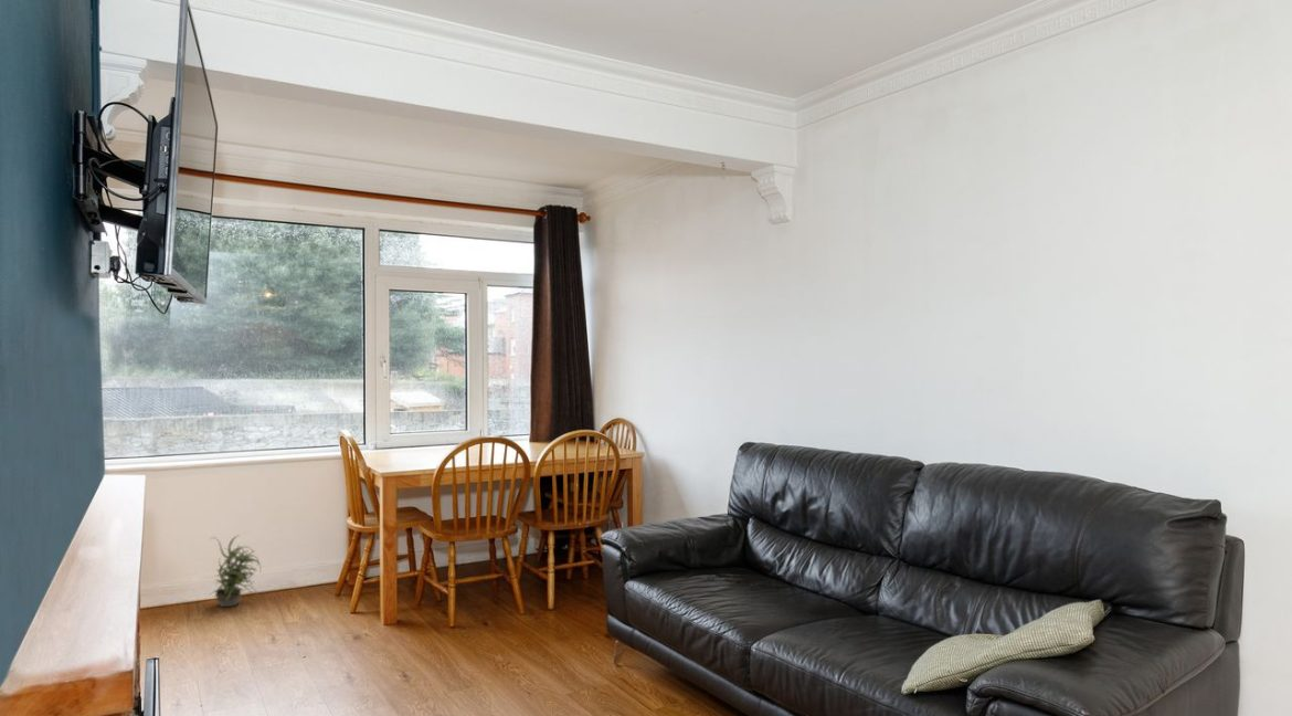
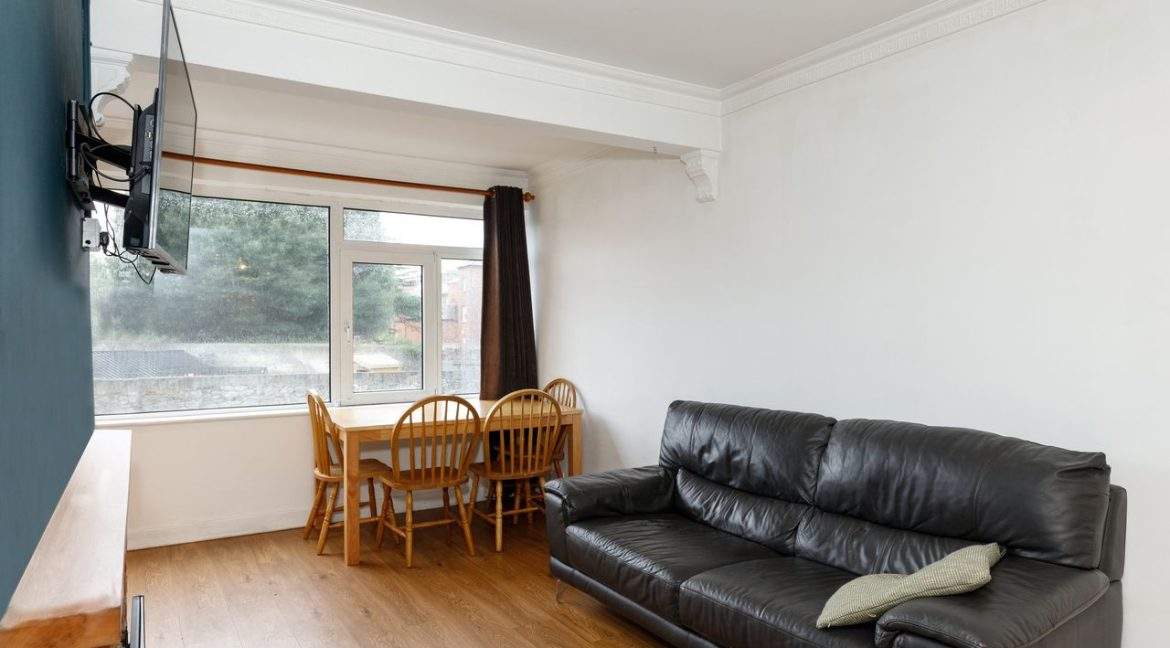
- potted plant (234, 570)
